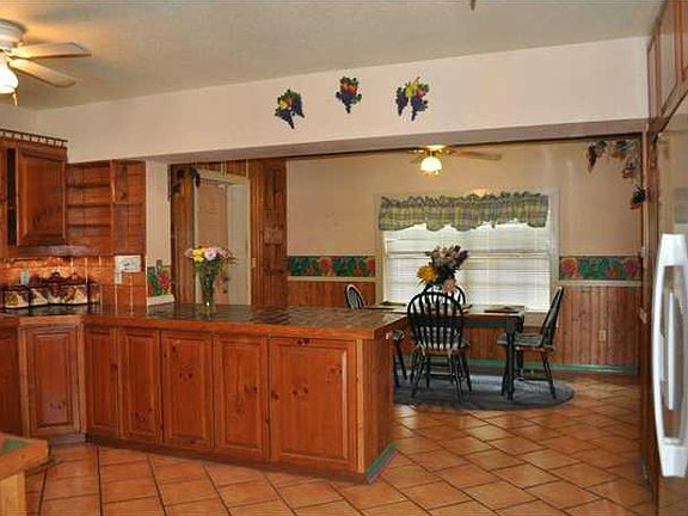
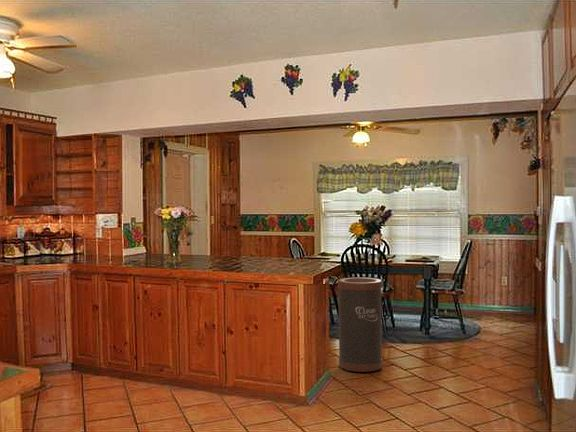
+ trash can (360, 323)
